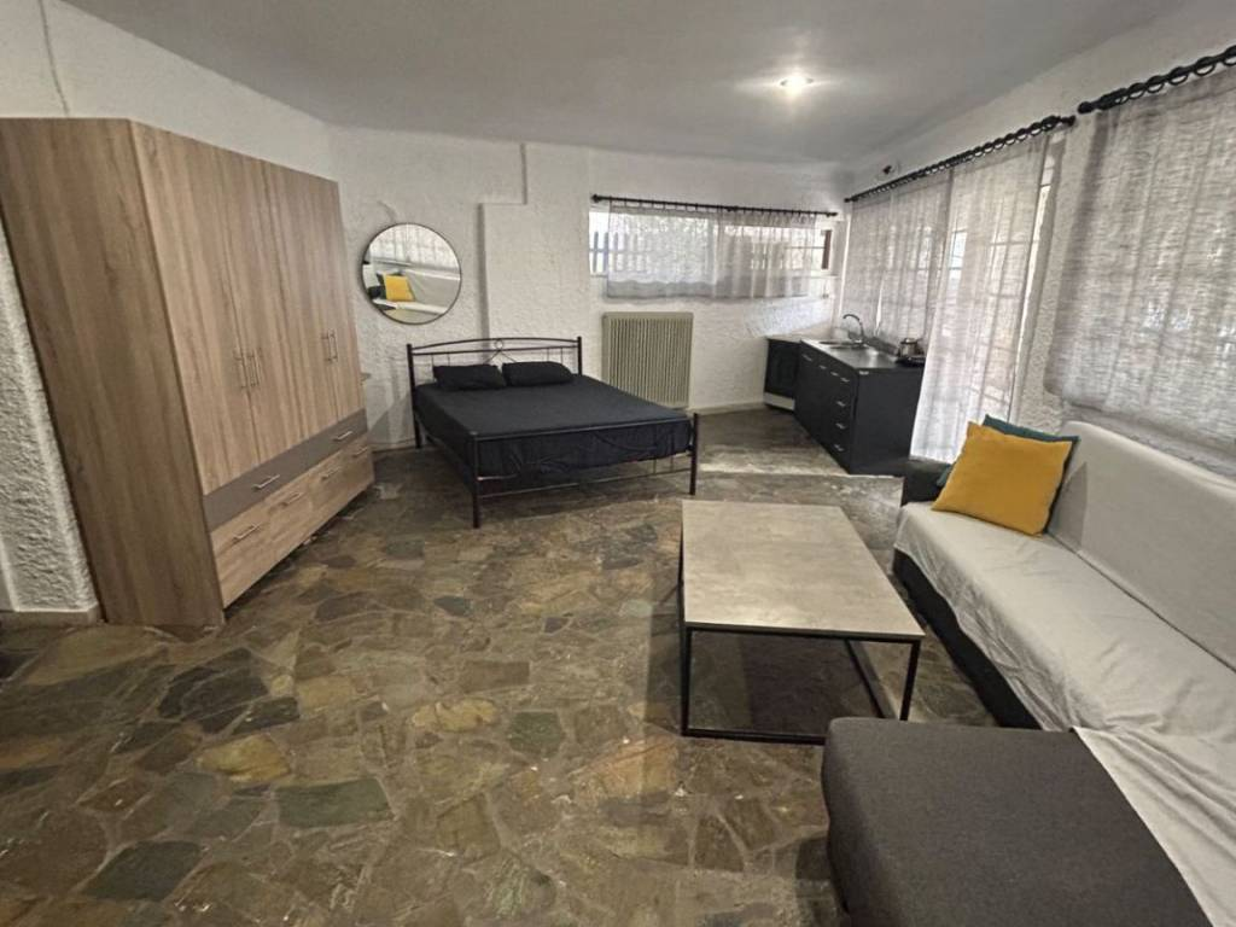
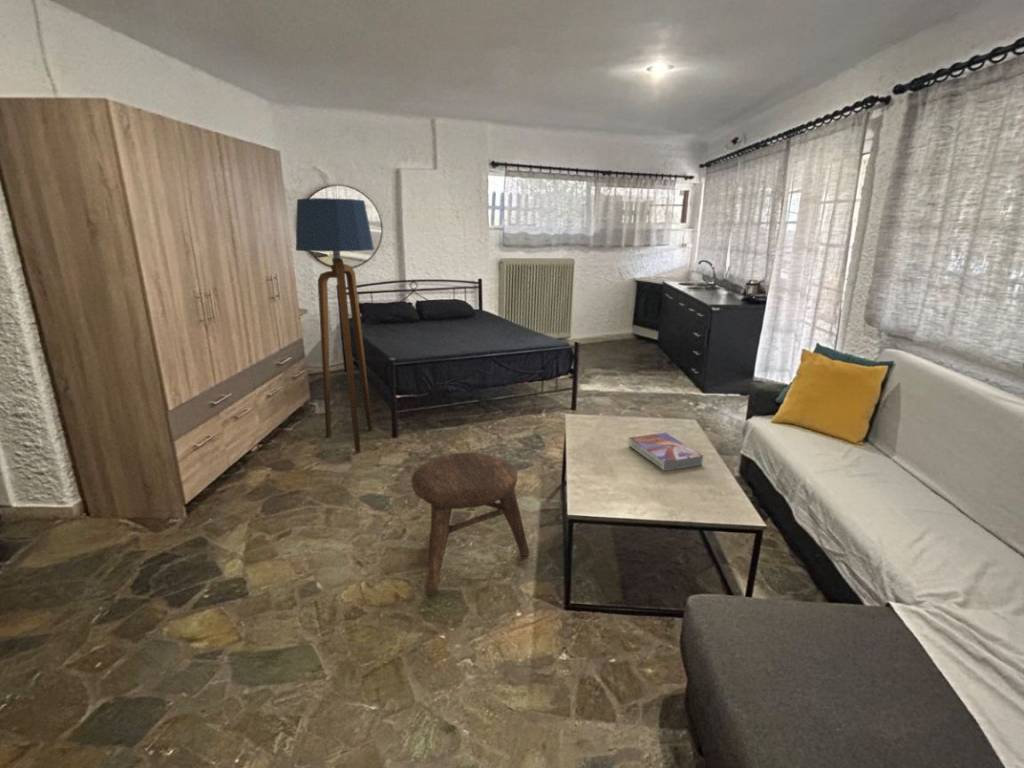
+ textbook (664, 450)
+ floor lamp (343, 328)
+ stool (463, 508)
